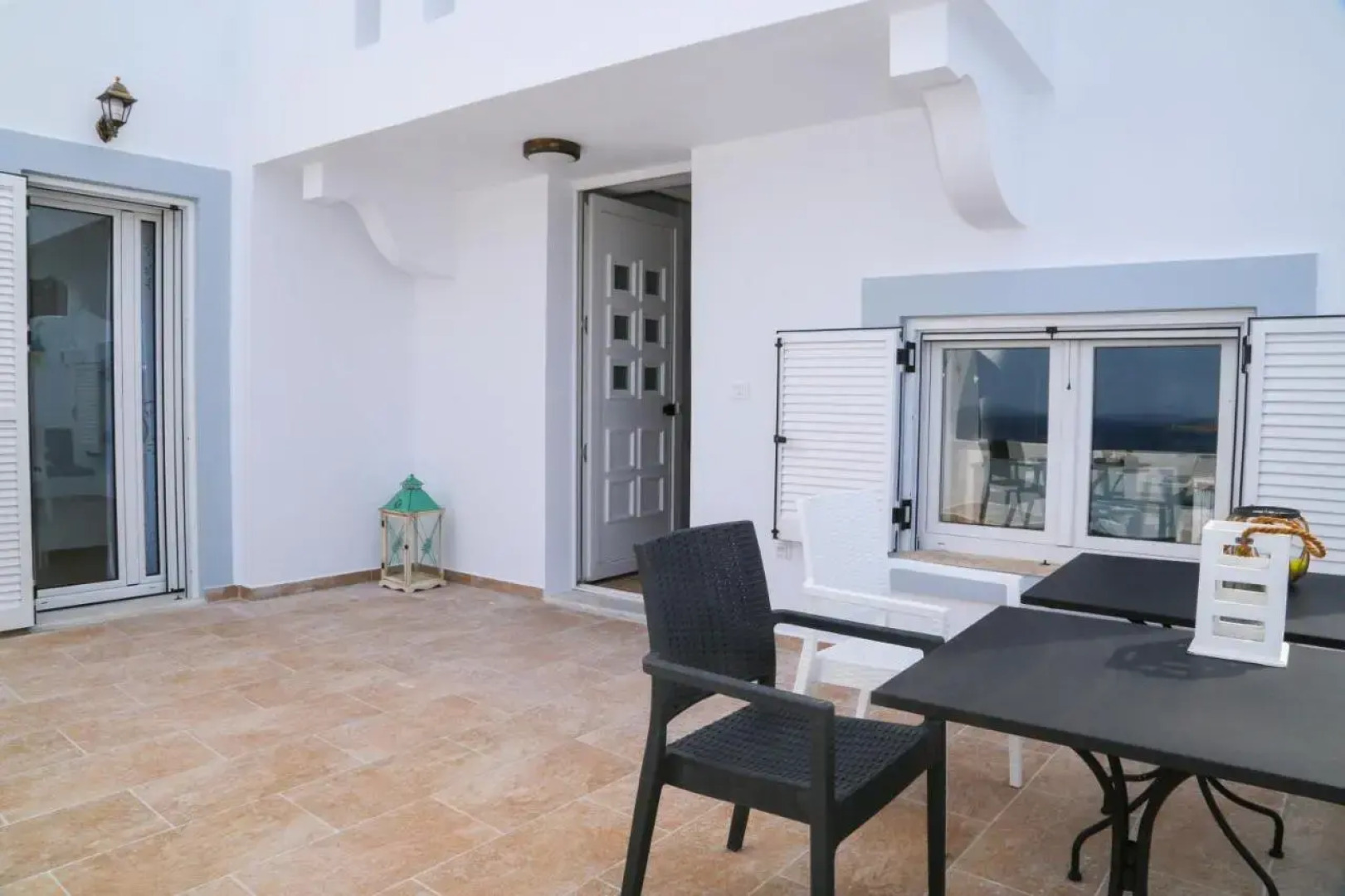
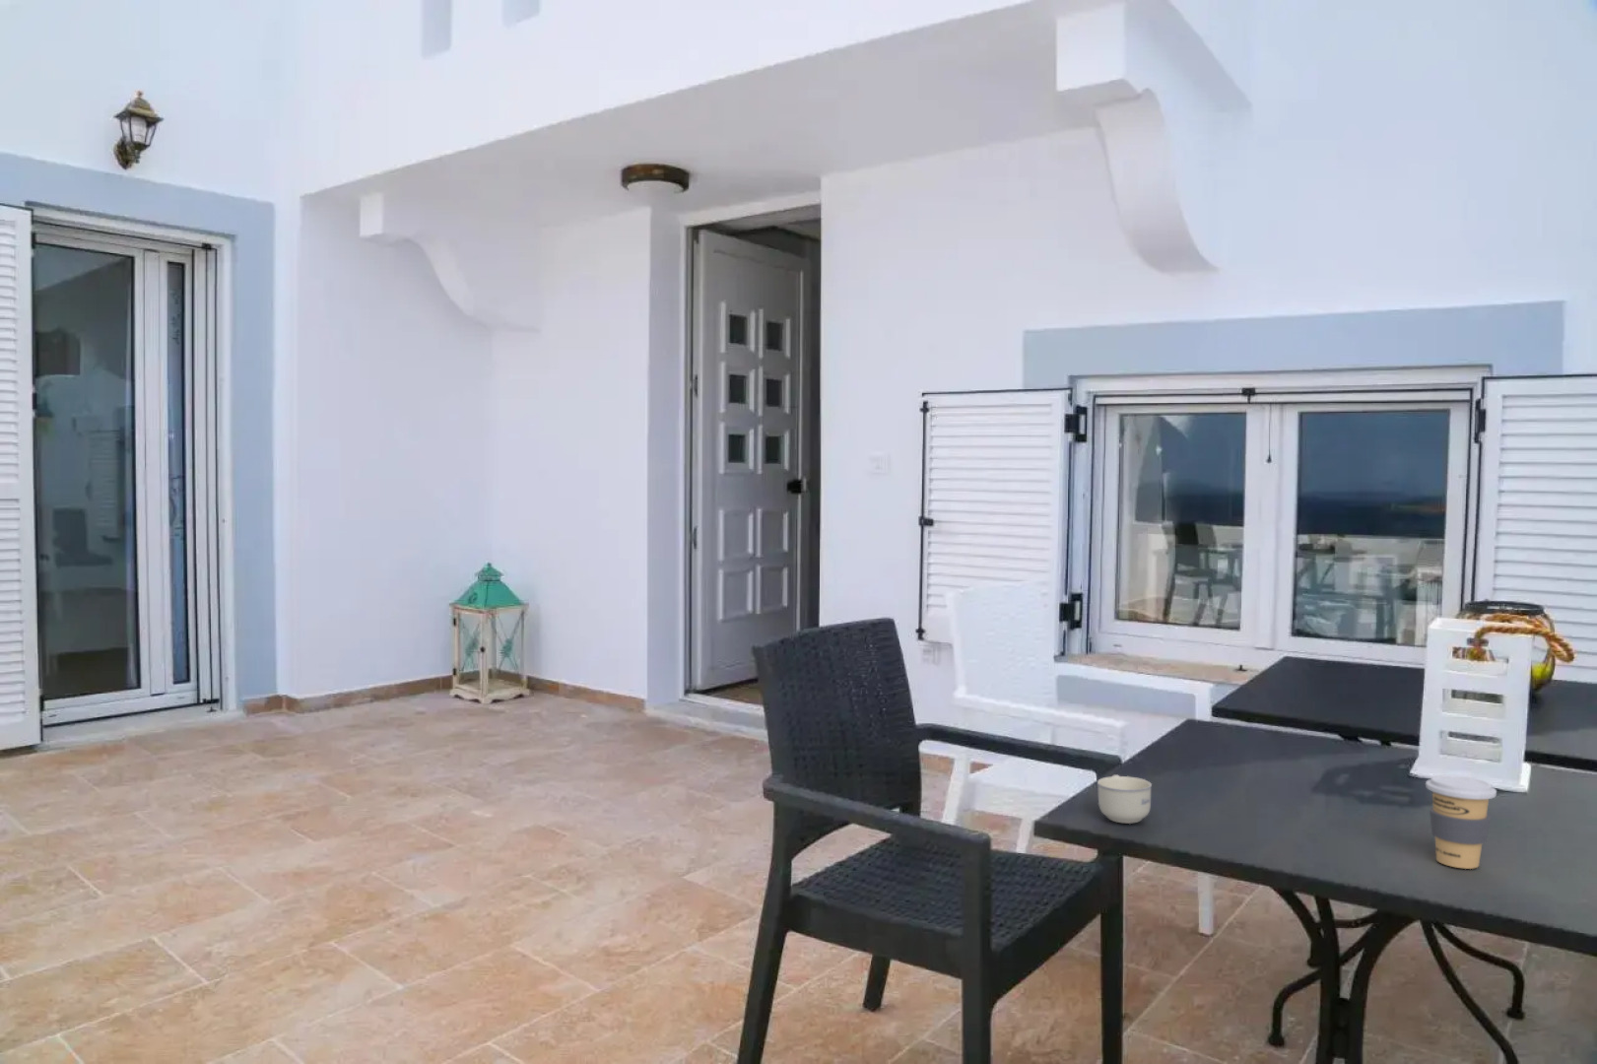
+ cup (1123, 798)
+ coffee cup (1459, 822)
